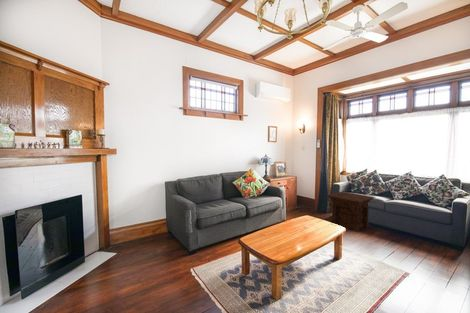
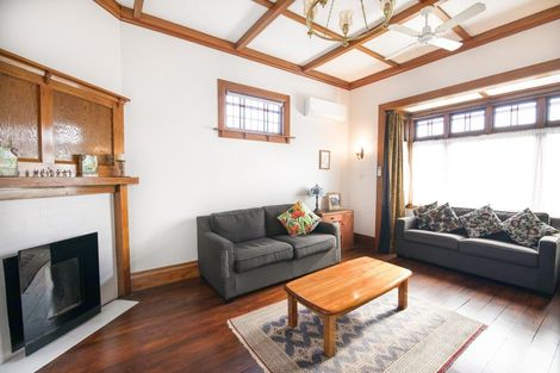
- side table (350, 210)
